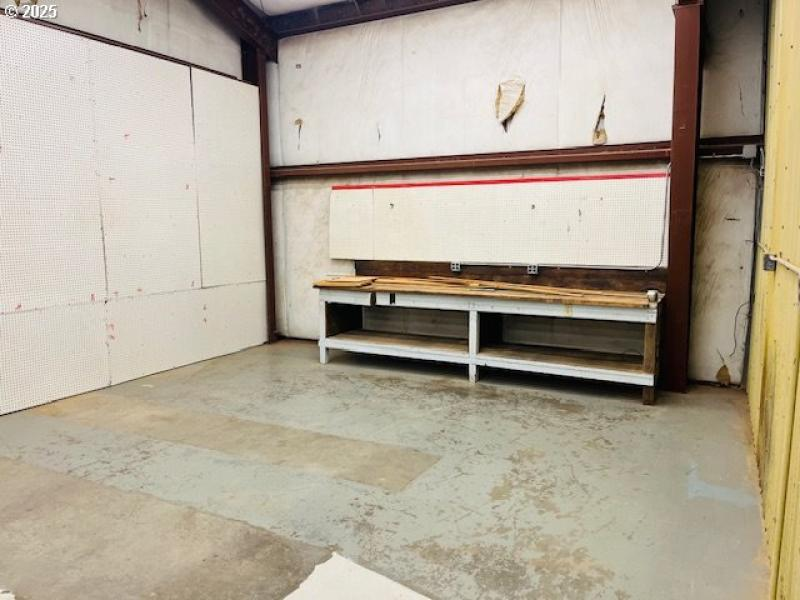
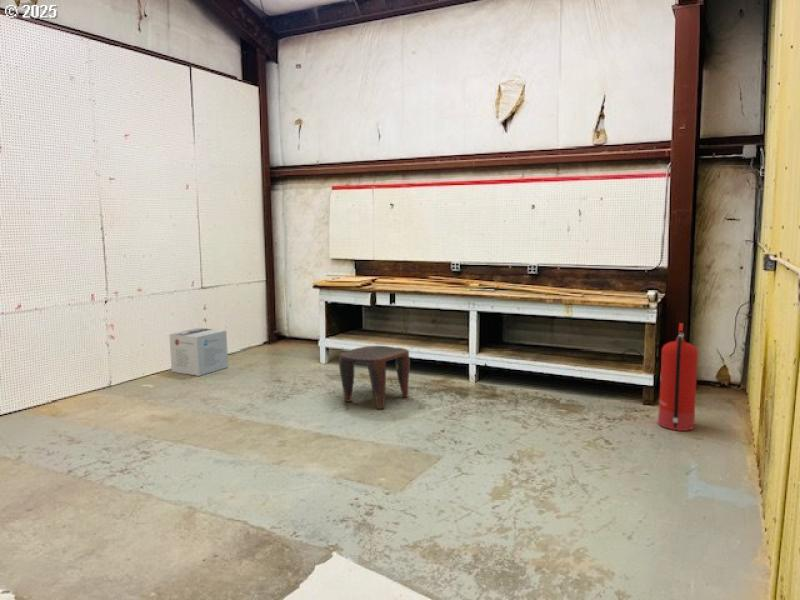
+ cardboard box (199, 350)
+ fire extinguisher (678, 378)
+ stool (375, 375)
